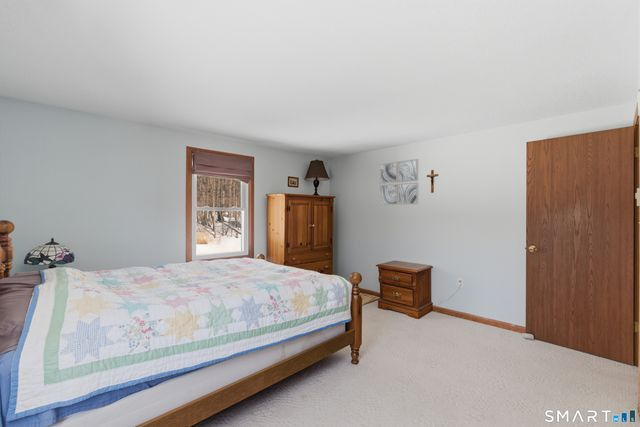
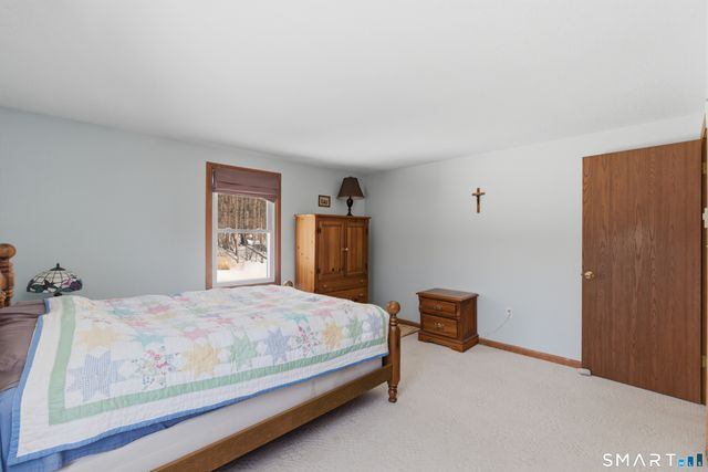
- wall art (398, 182)
